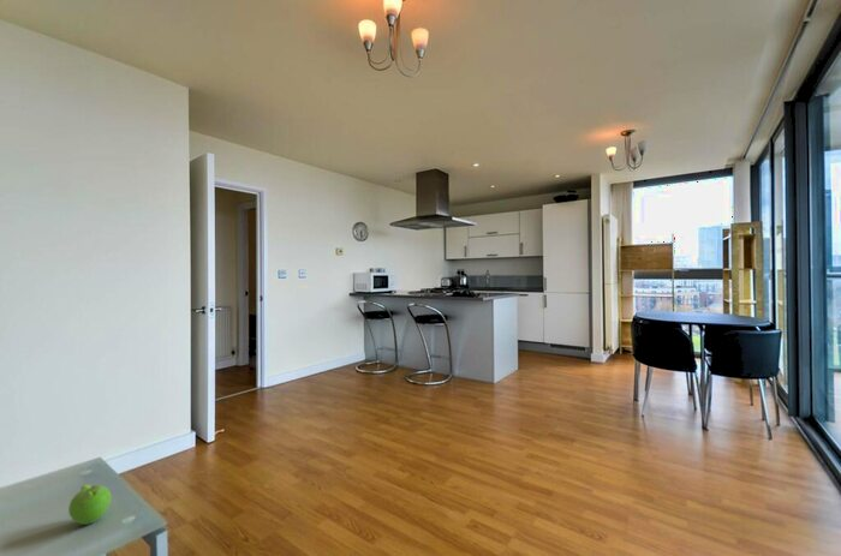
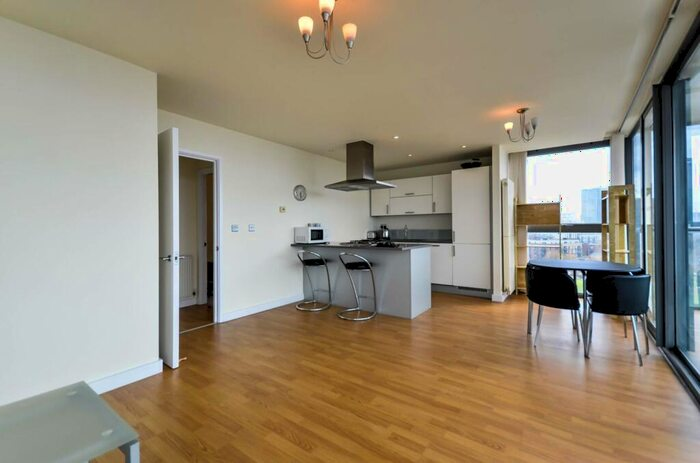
- fruit (90, 502)
